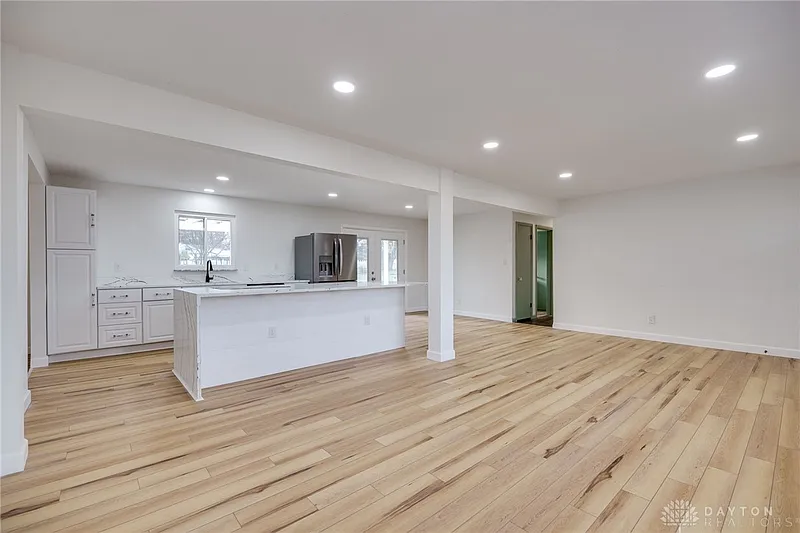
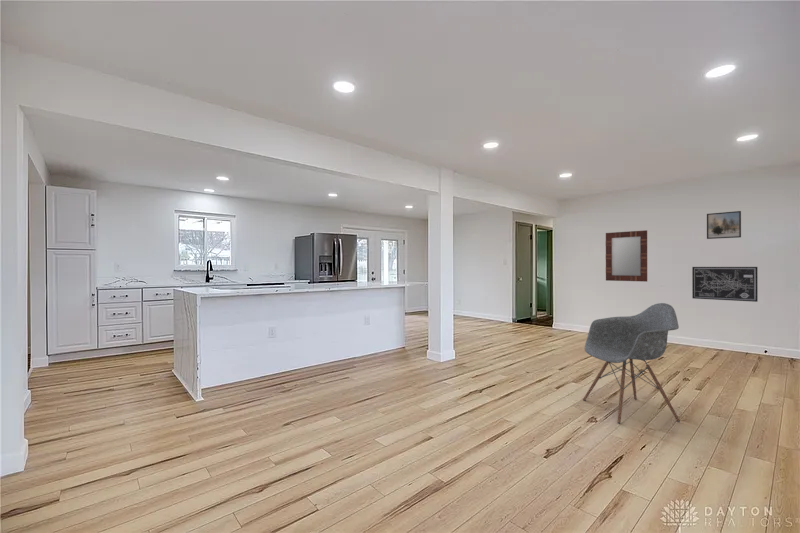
+ home mirror (625, 256)
+ armchair (630, 356)
+ wall art (723, 283)
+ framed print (723, 225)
